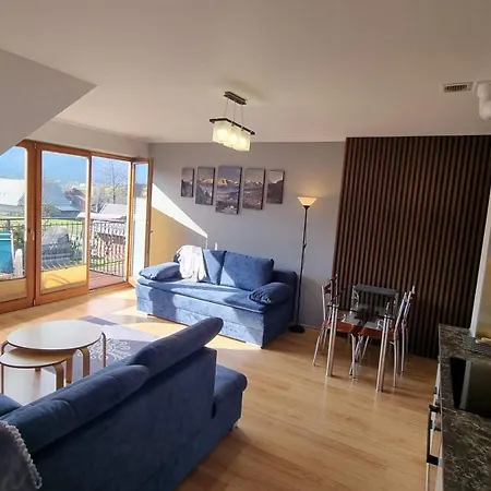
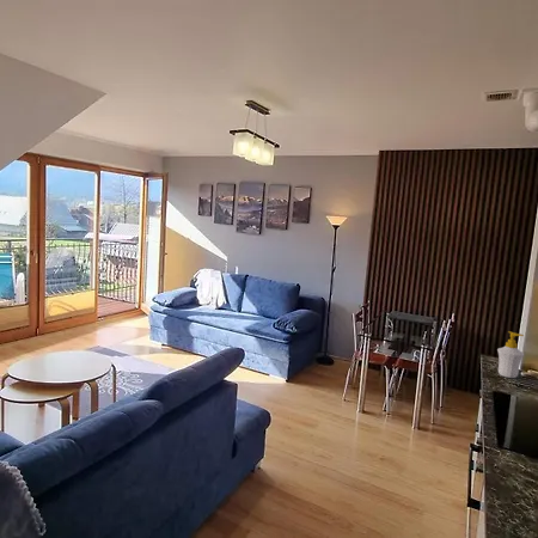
+ soap bottle (509, 354)
